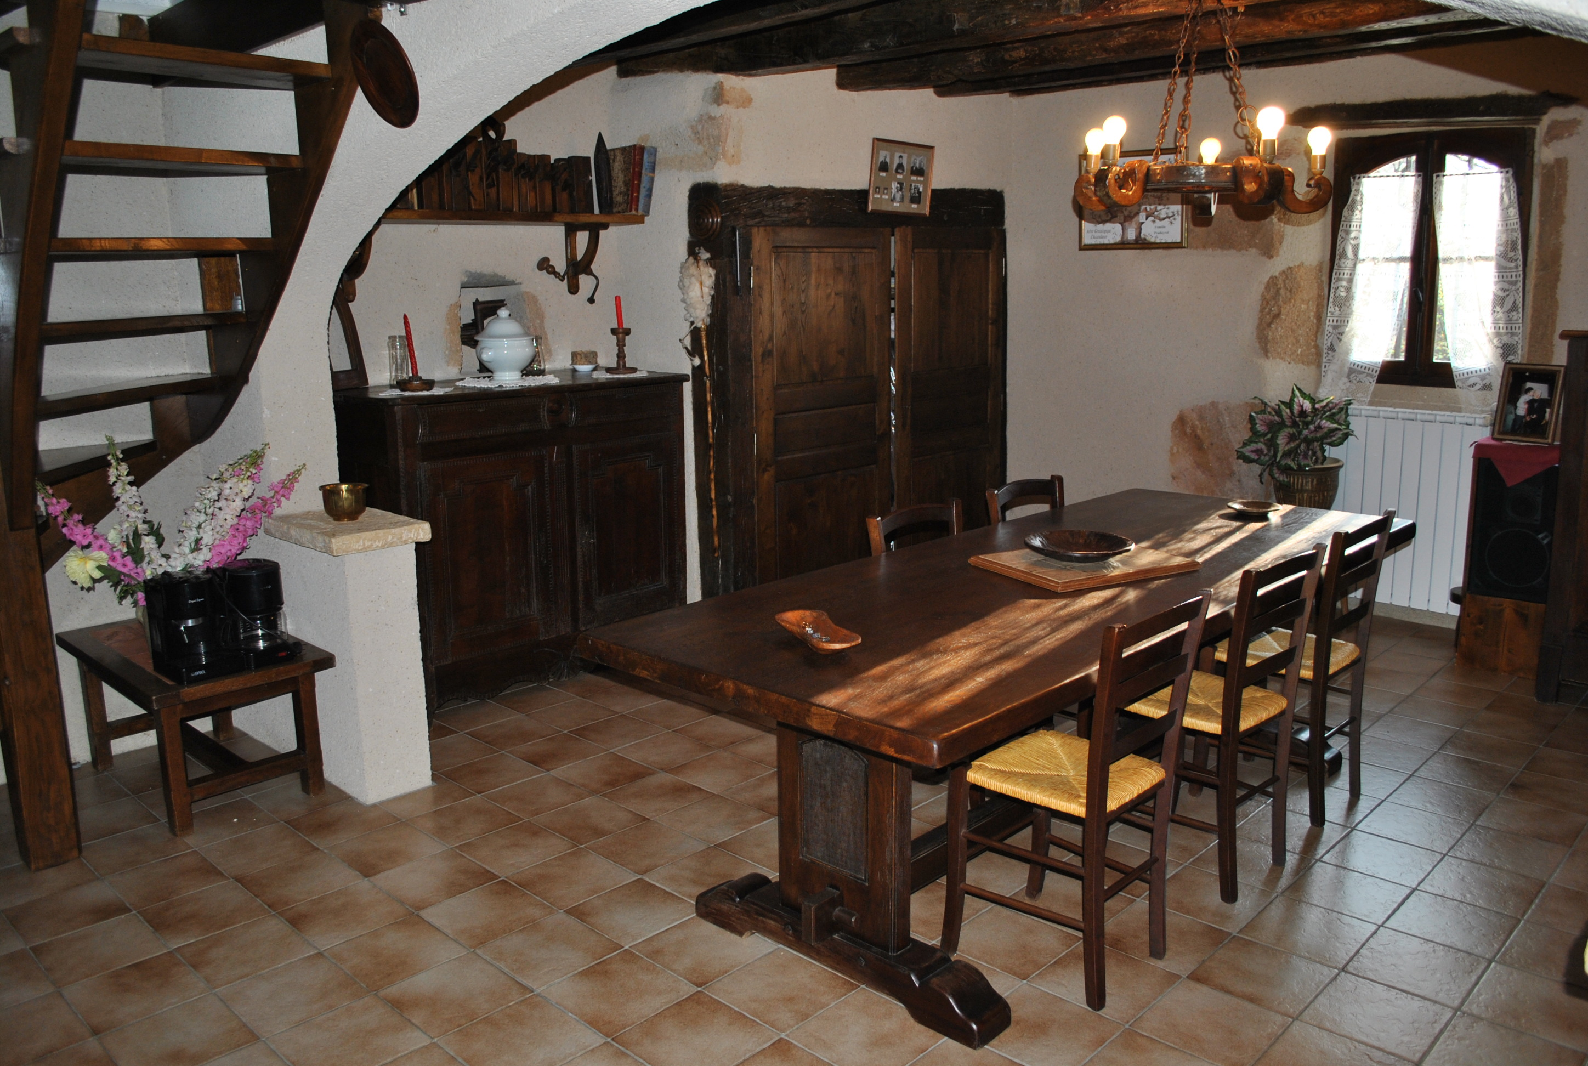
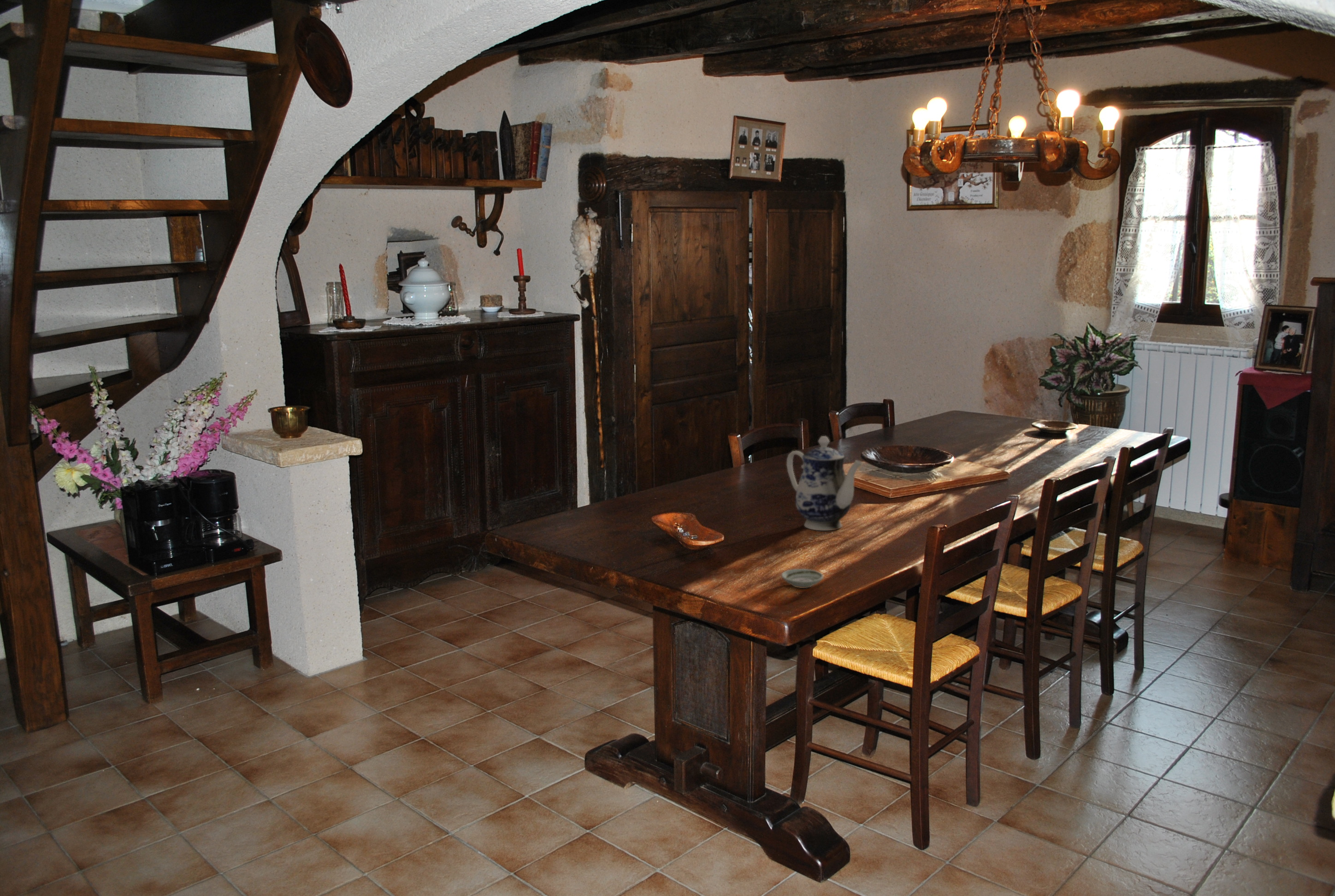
+ saucer (802, 579)
+ teapot (823, 481)
